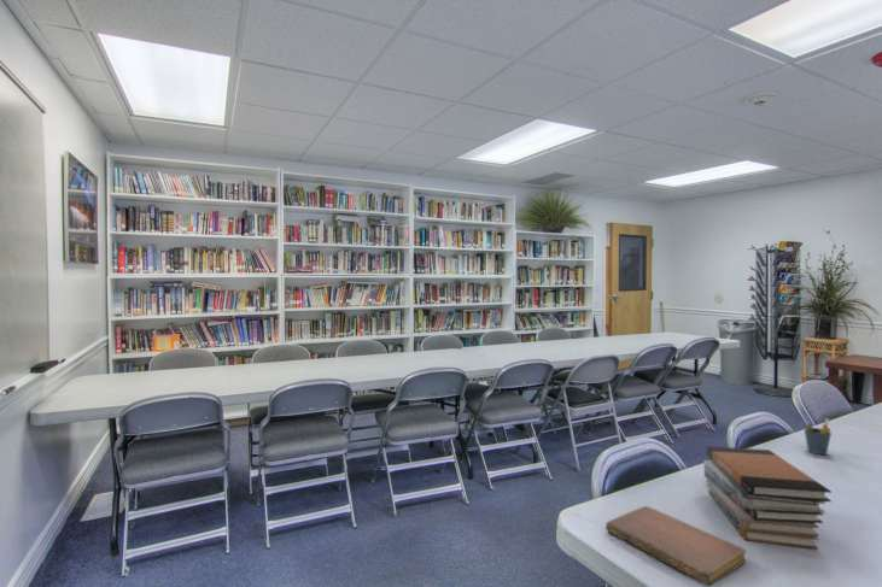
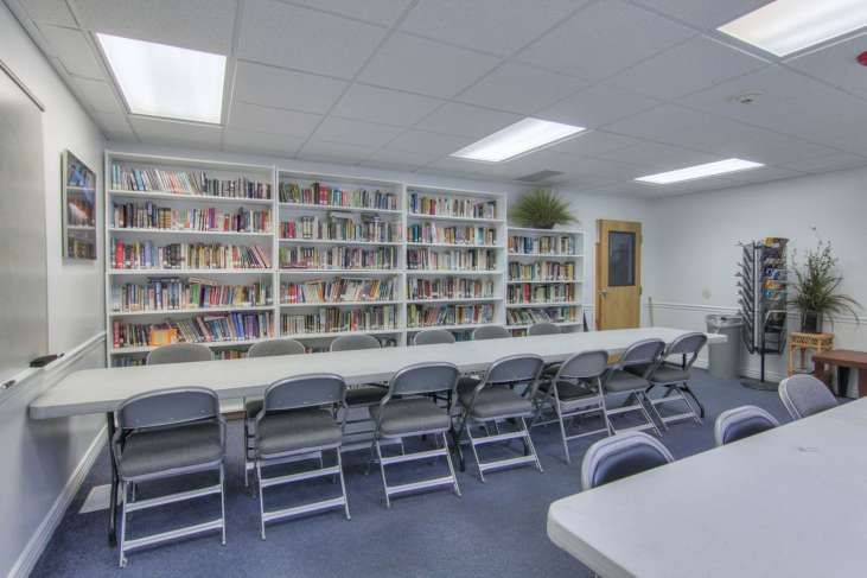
- notebook (672, 540)
- book stack (758, 491)
- pen holder (817, 435)
